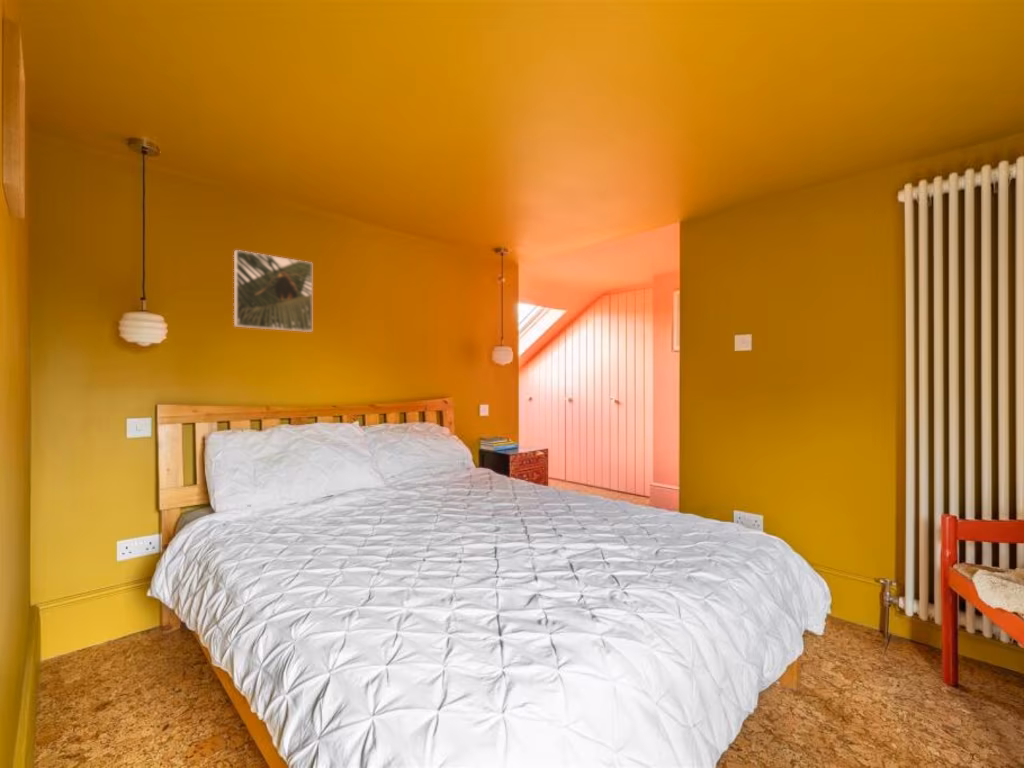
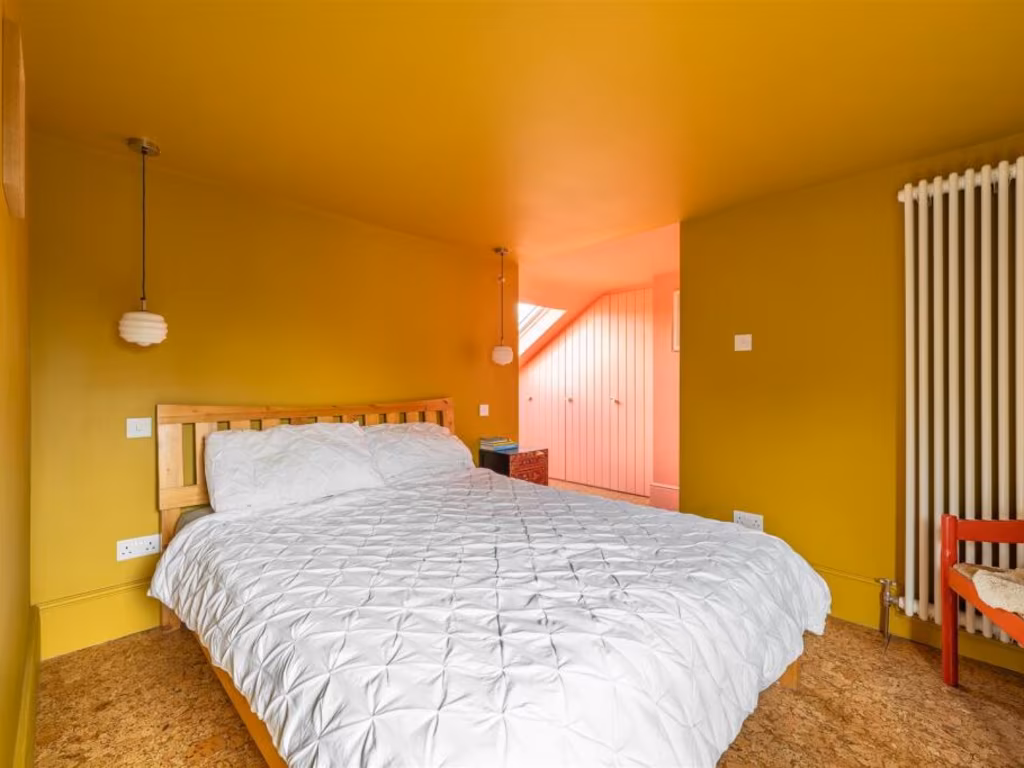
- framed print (275, 293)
